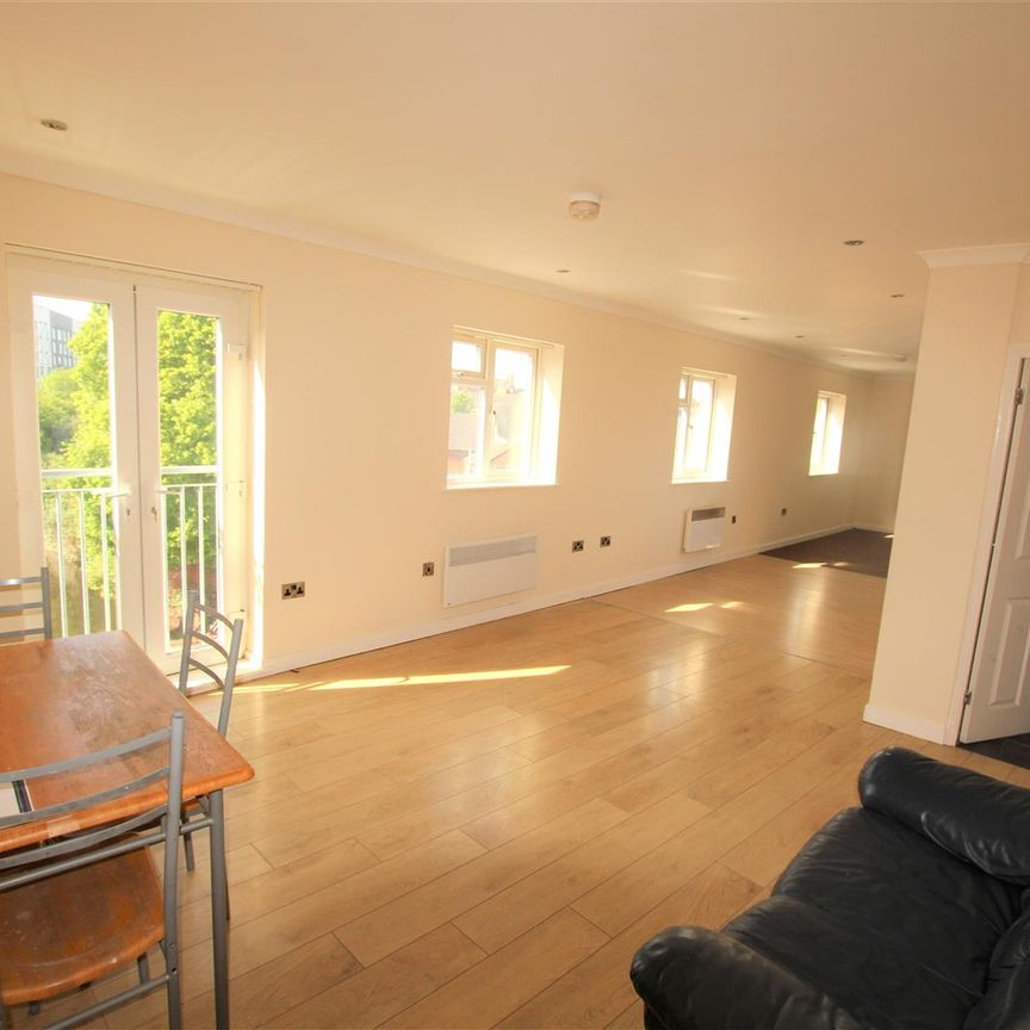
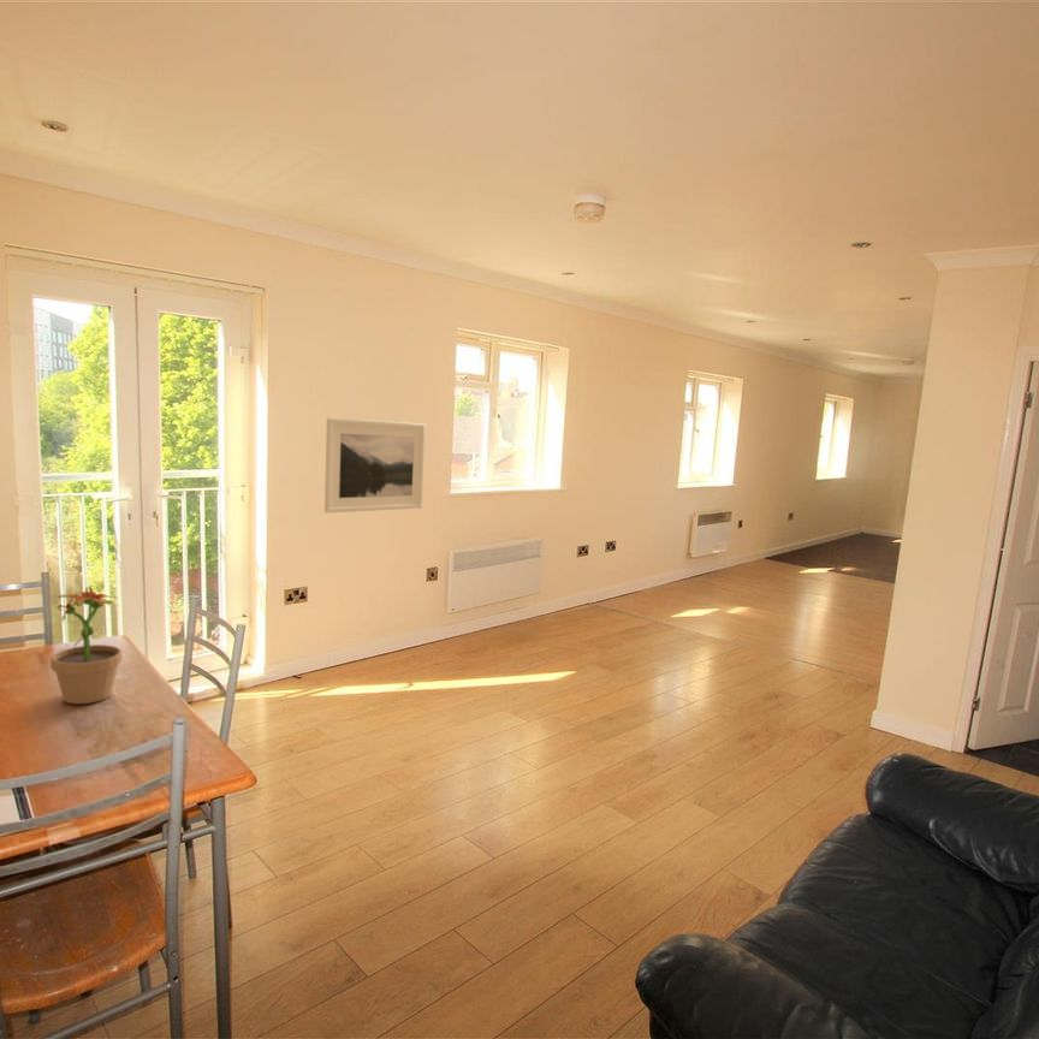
+ potted plant (89, 641)
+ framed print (378, 465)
